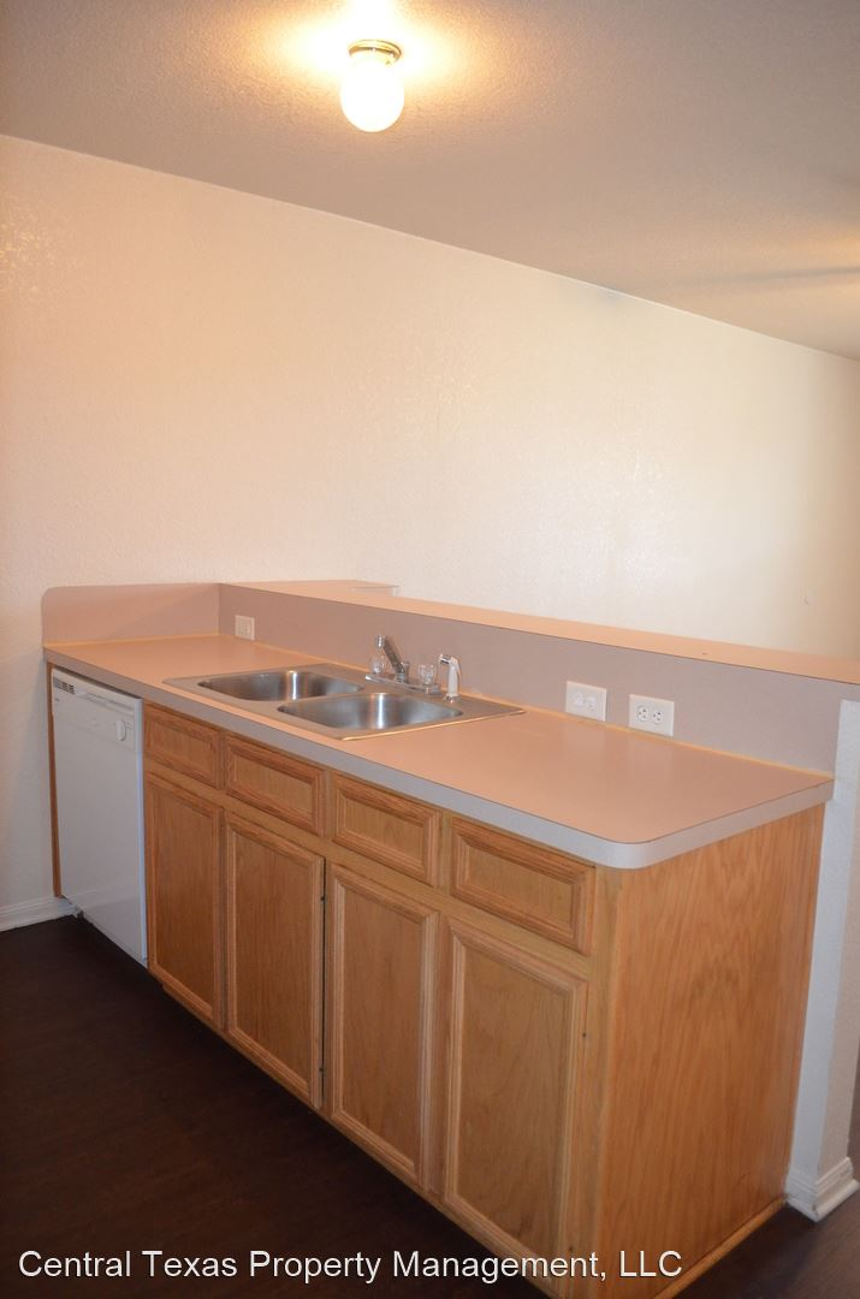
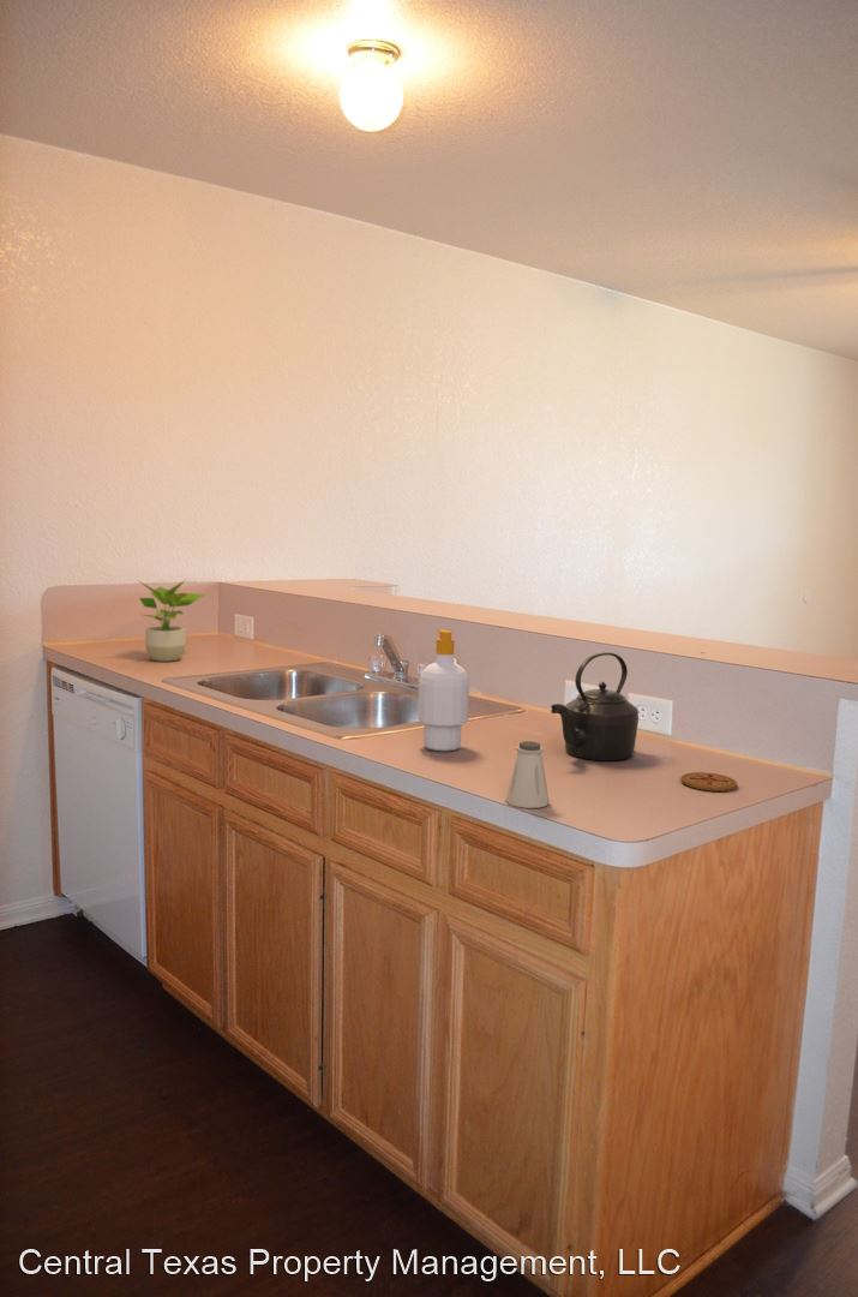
+ coaster (708, 781)
+ potted plant (173, 617)
+ saltshaker (528, 772)
+ kettle (589, 705)
+ soap bottle (443, 689)
